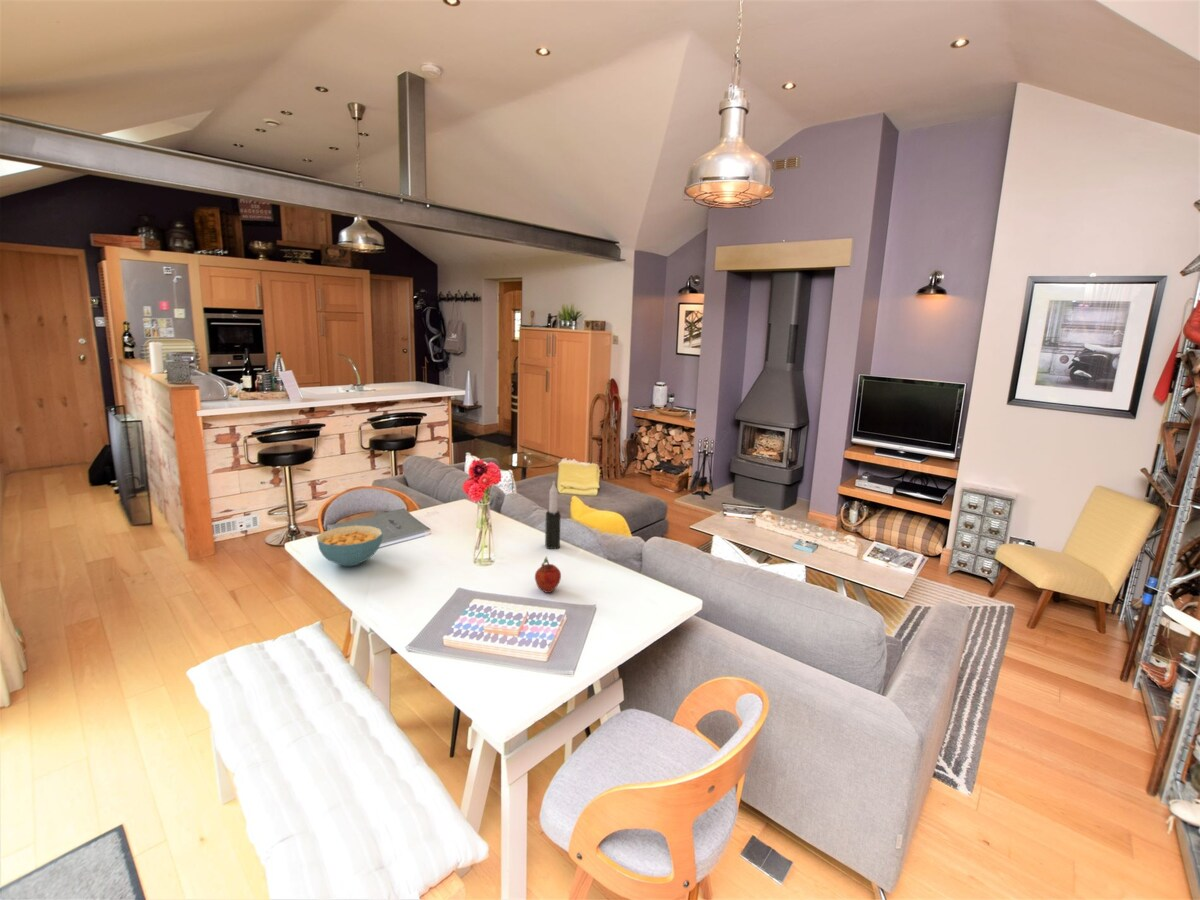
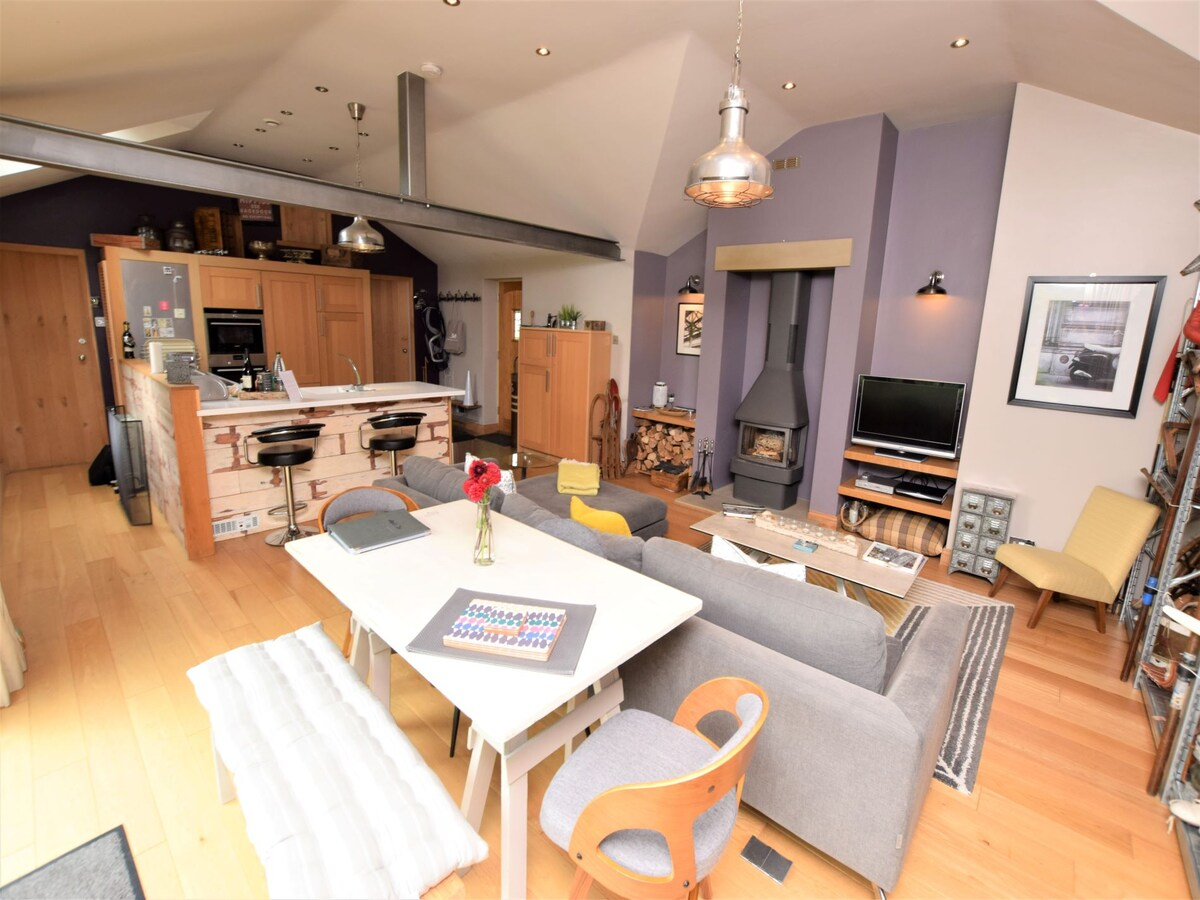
- cereal bowl (350, 549)
- candle (553, 514)
- fruit (547, 574)
